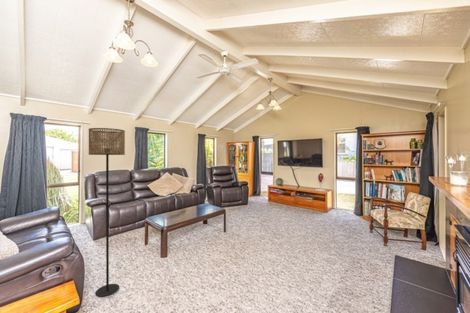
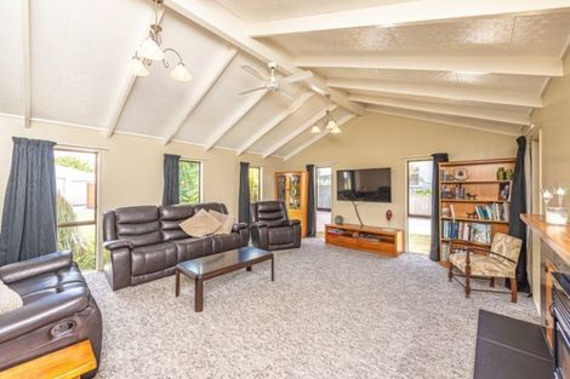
- floor lamp (107, 210)
